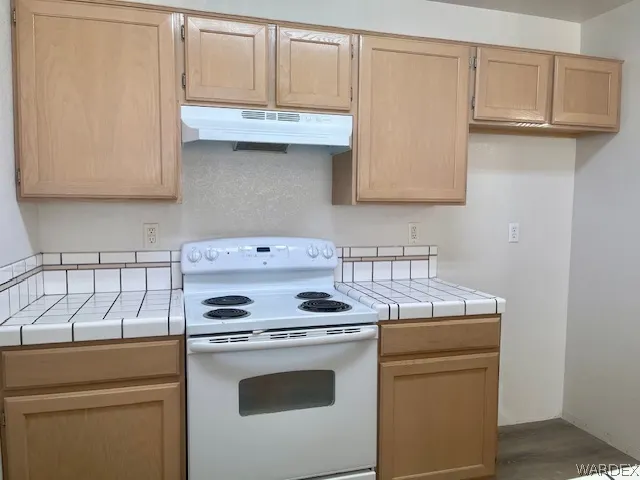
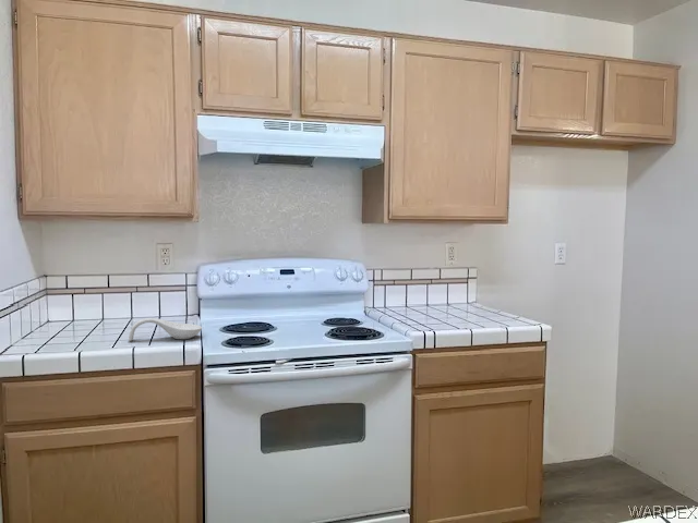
+ spoon rest (166, 328)
